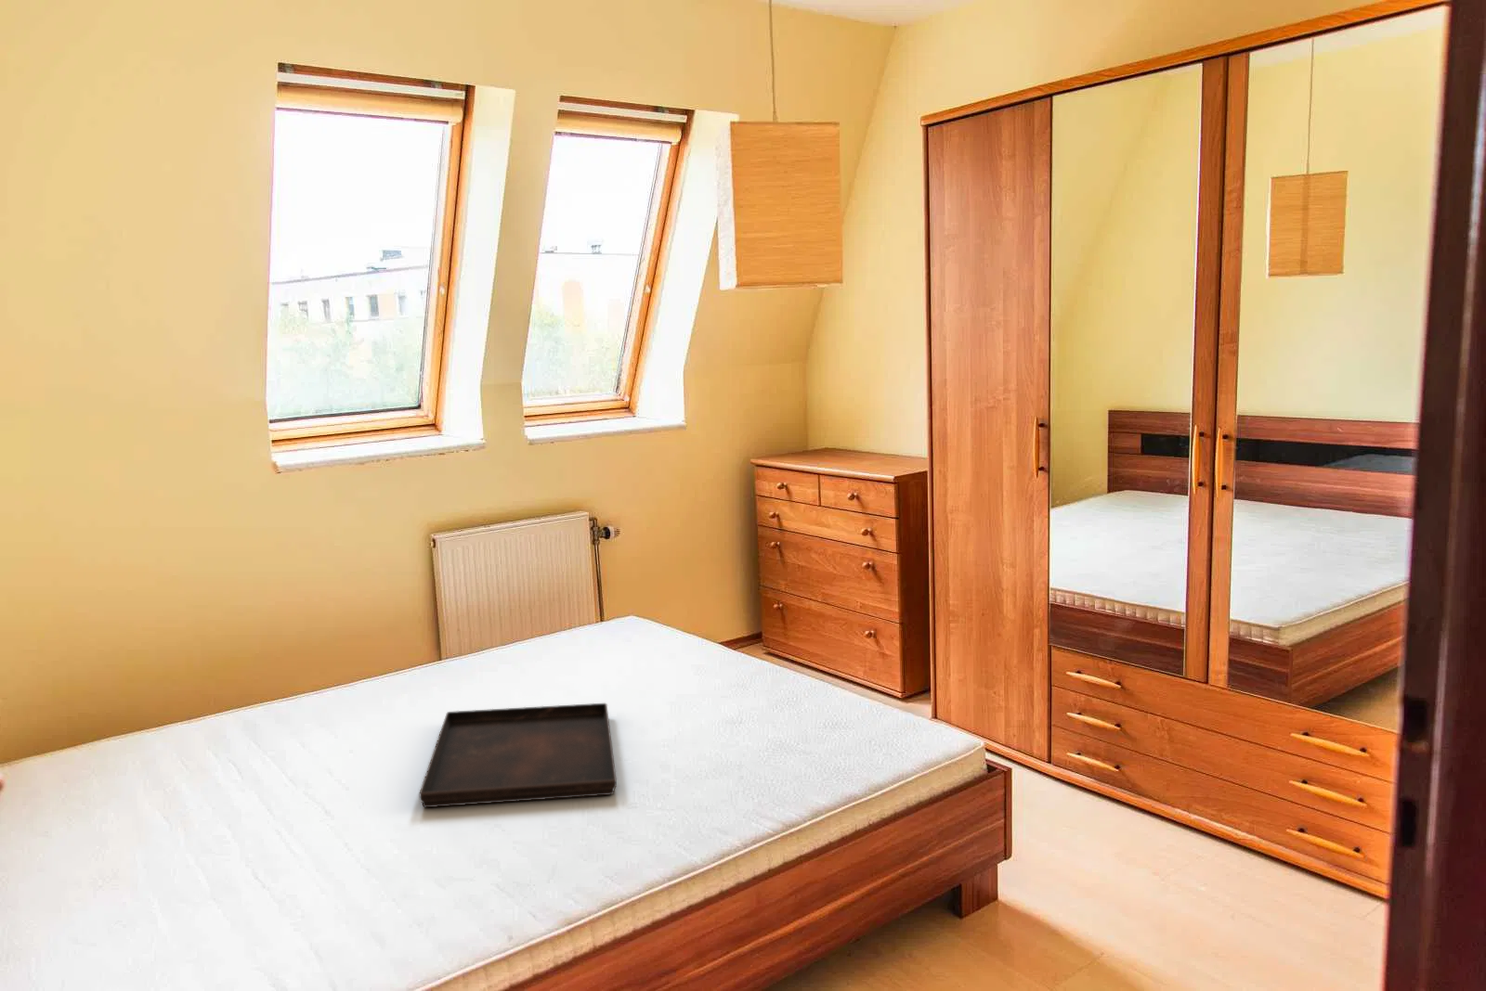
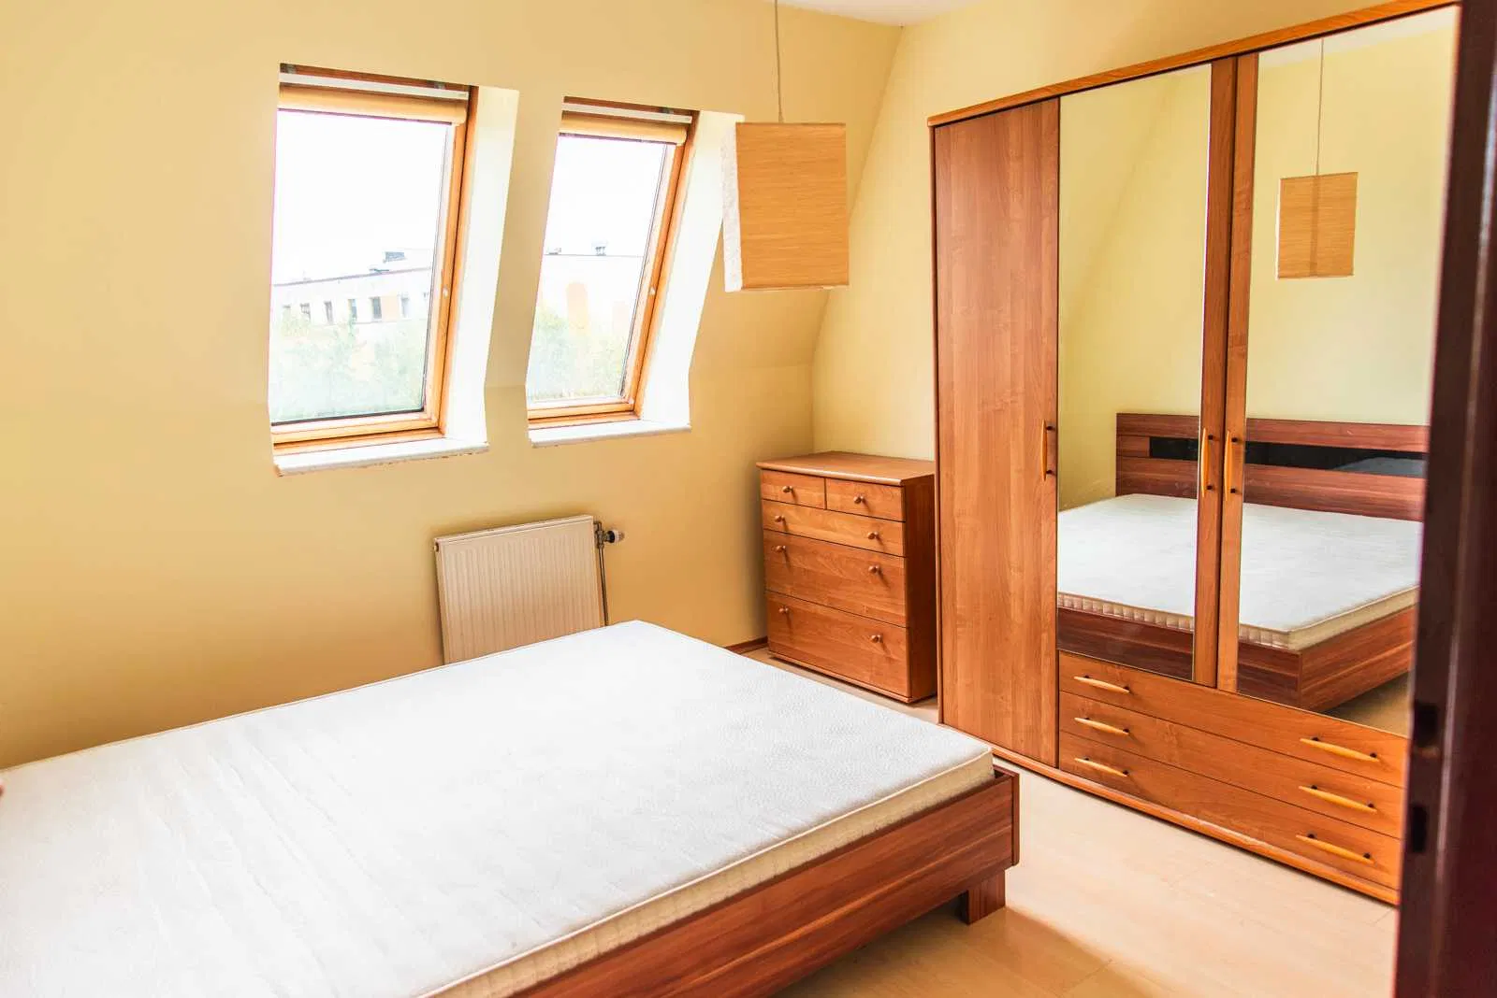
- serving tray (523, 750)
